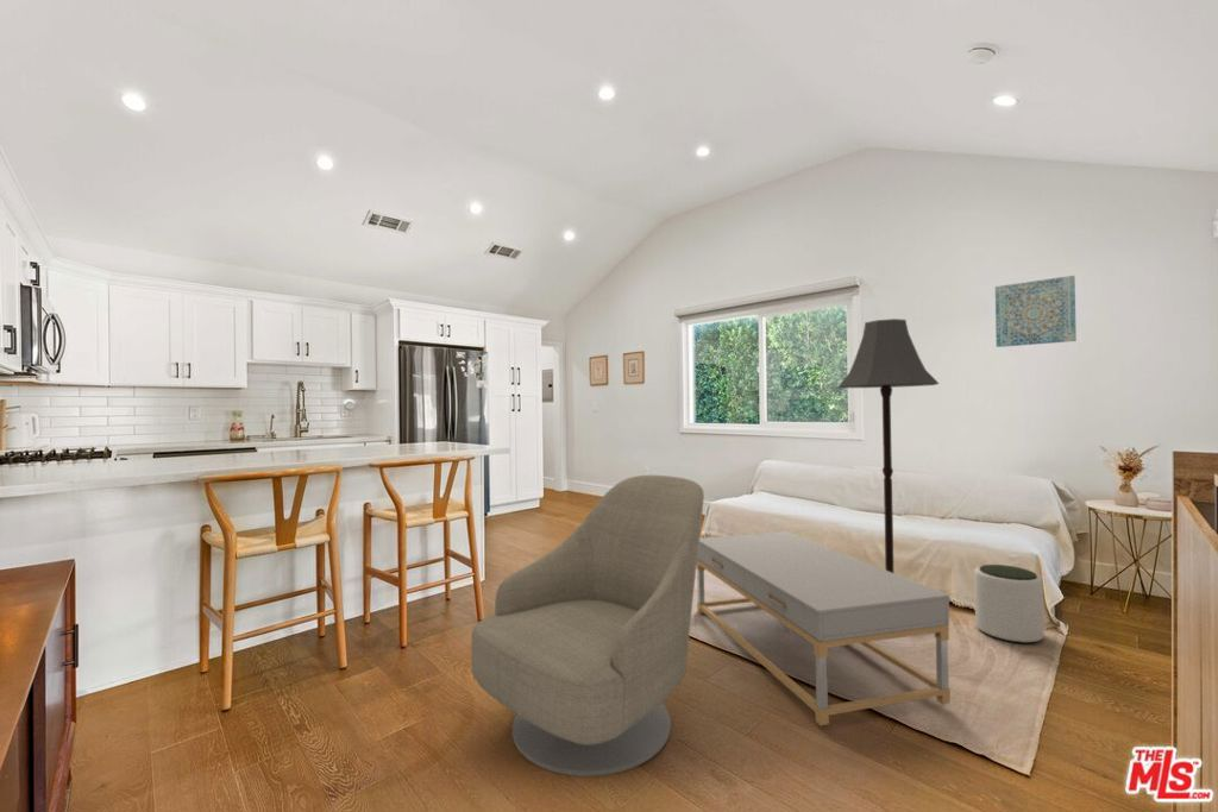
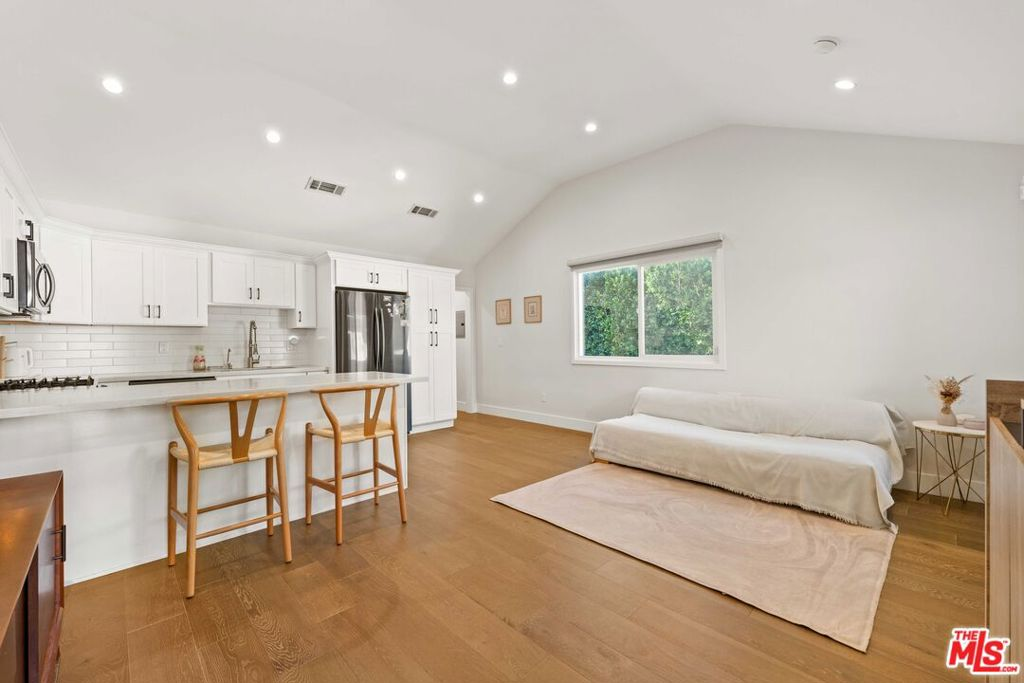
- plant pot (1007, 602)
- wall art (1034, 313)
- coffee table (797, 605)
- armchair (601, 600)
- floor lamp (887, 466)
